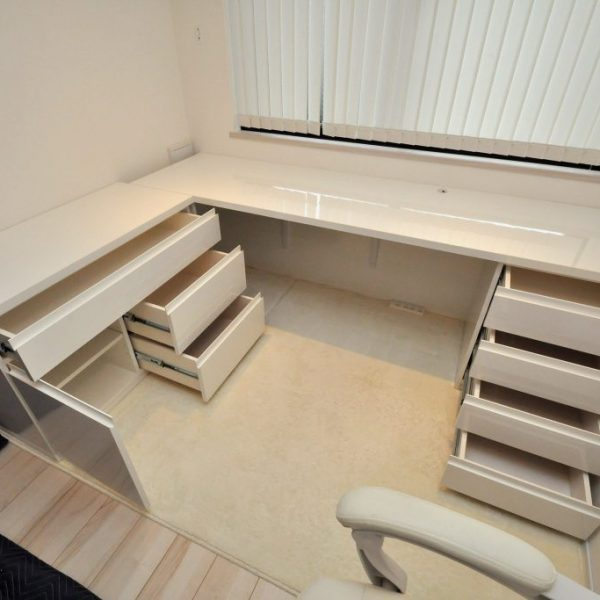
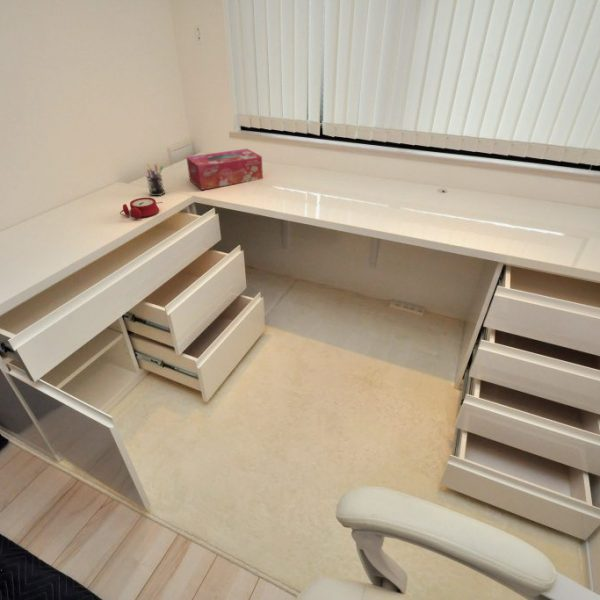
+ pen holder (156, 178)
+ tissue box (225, 168)
+ alarm clock (140, 208)
